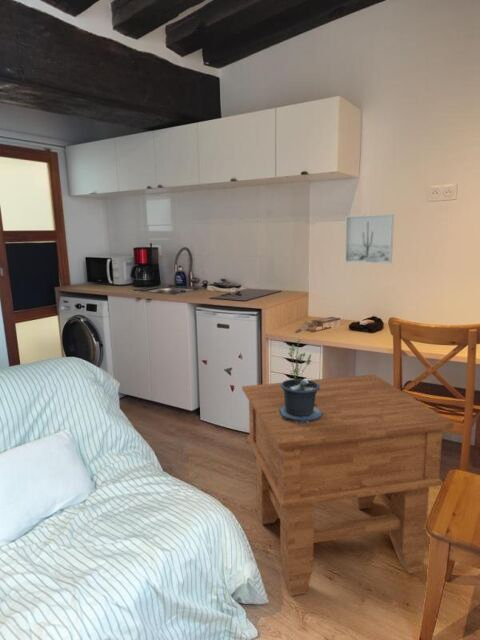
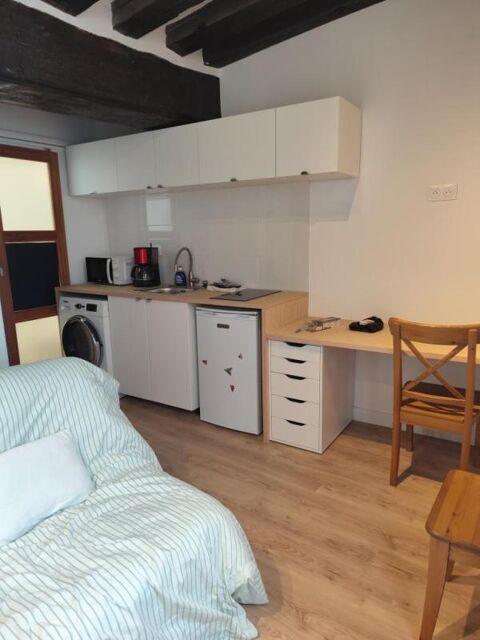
- potted plant (300, 377)
- side table (333, 473)
- wall art (368, 239)
